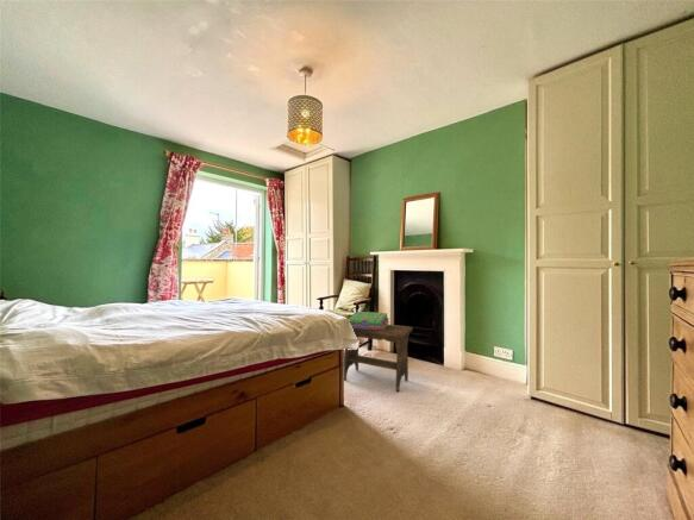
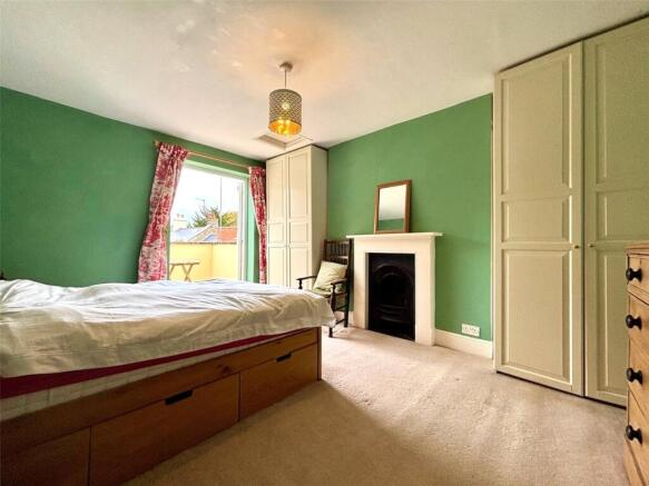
- footstool (375, 358)
- stack of books (368, 321)
